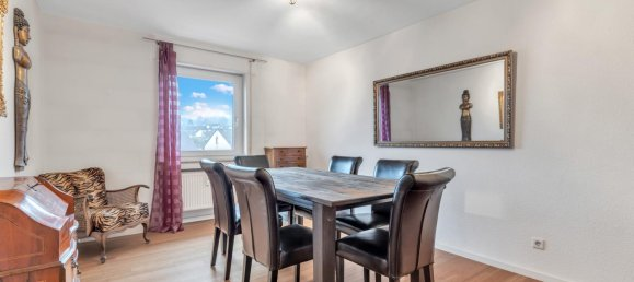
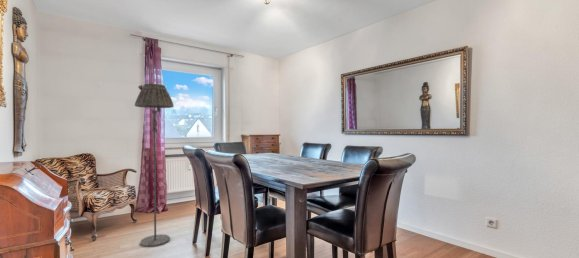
+ floor lamp (155, 163)
